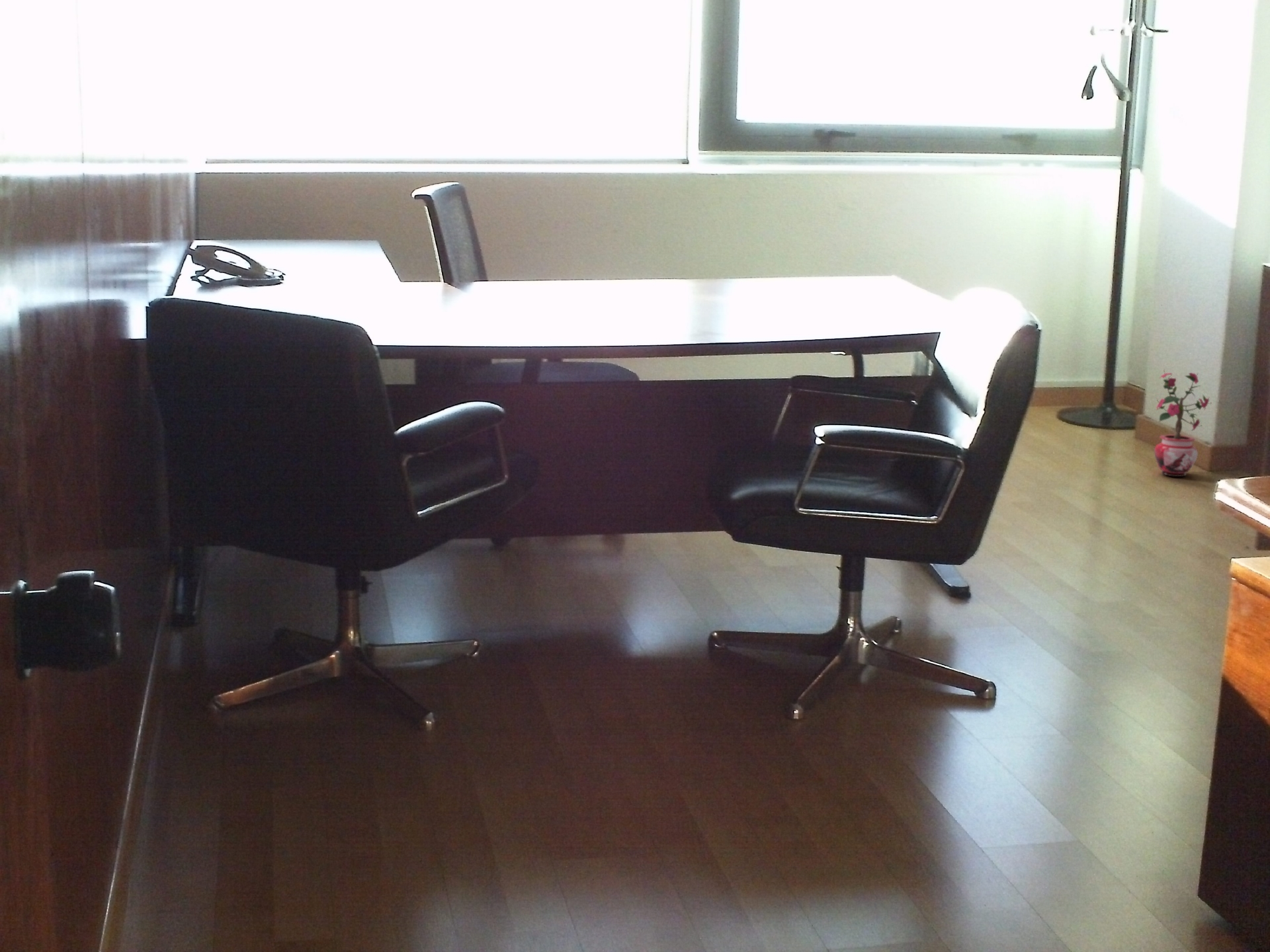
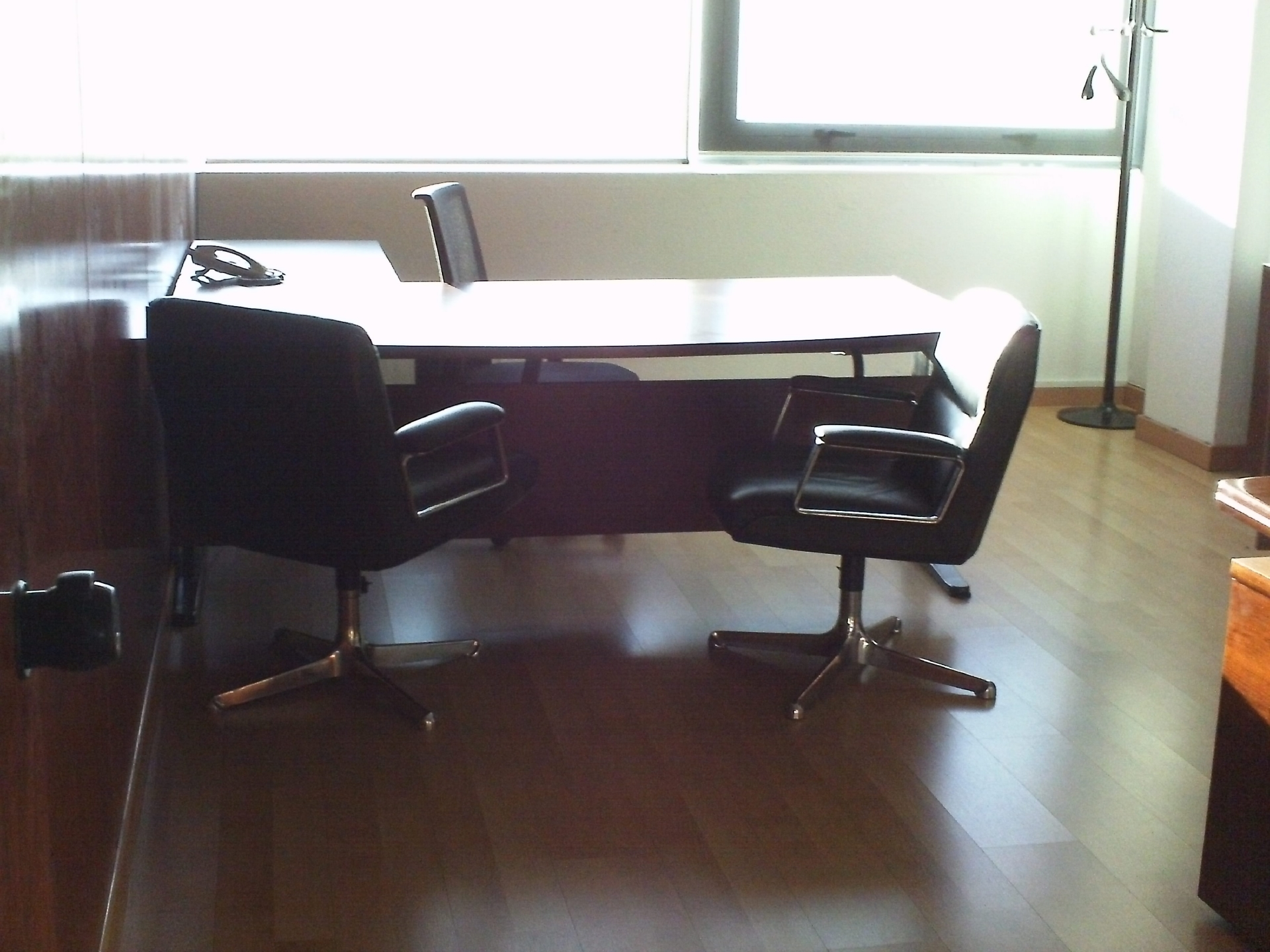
- potted plant (1179, 422)
